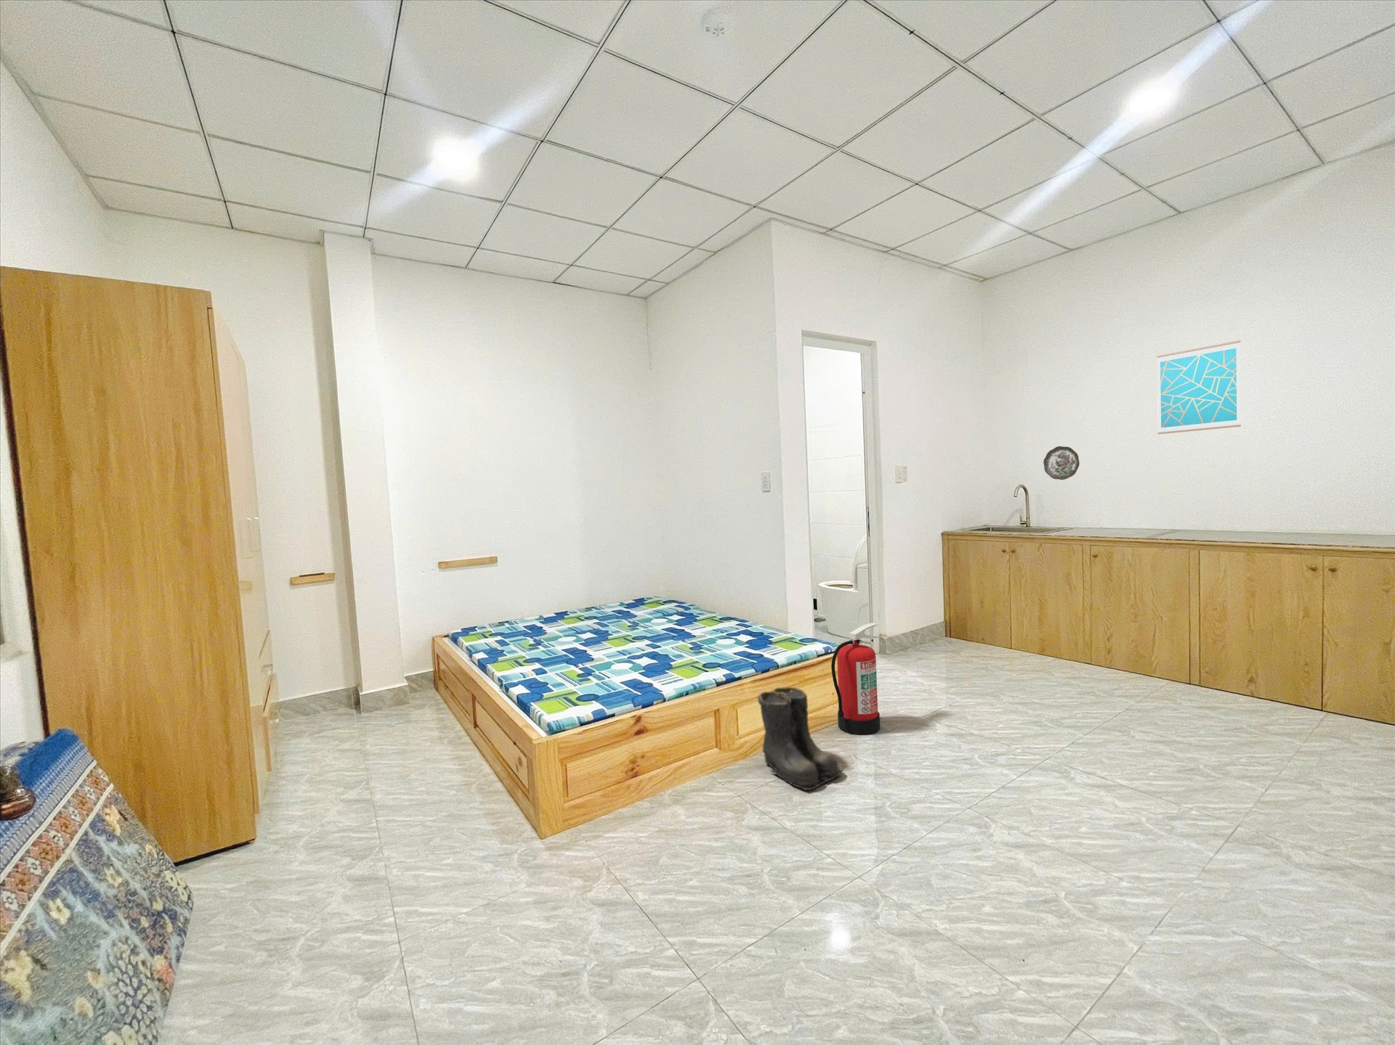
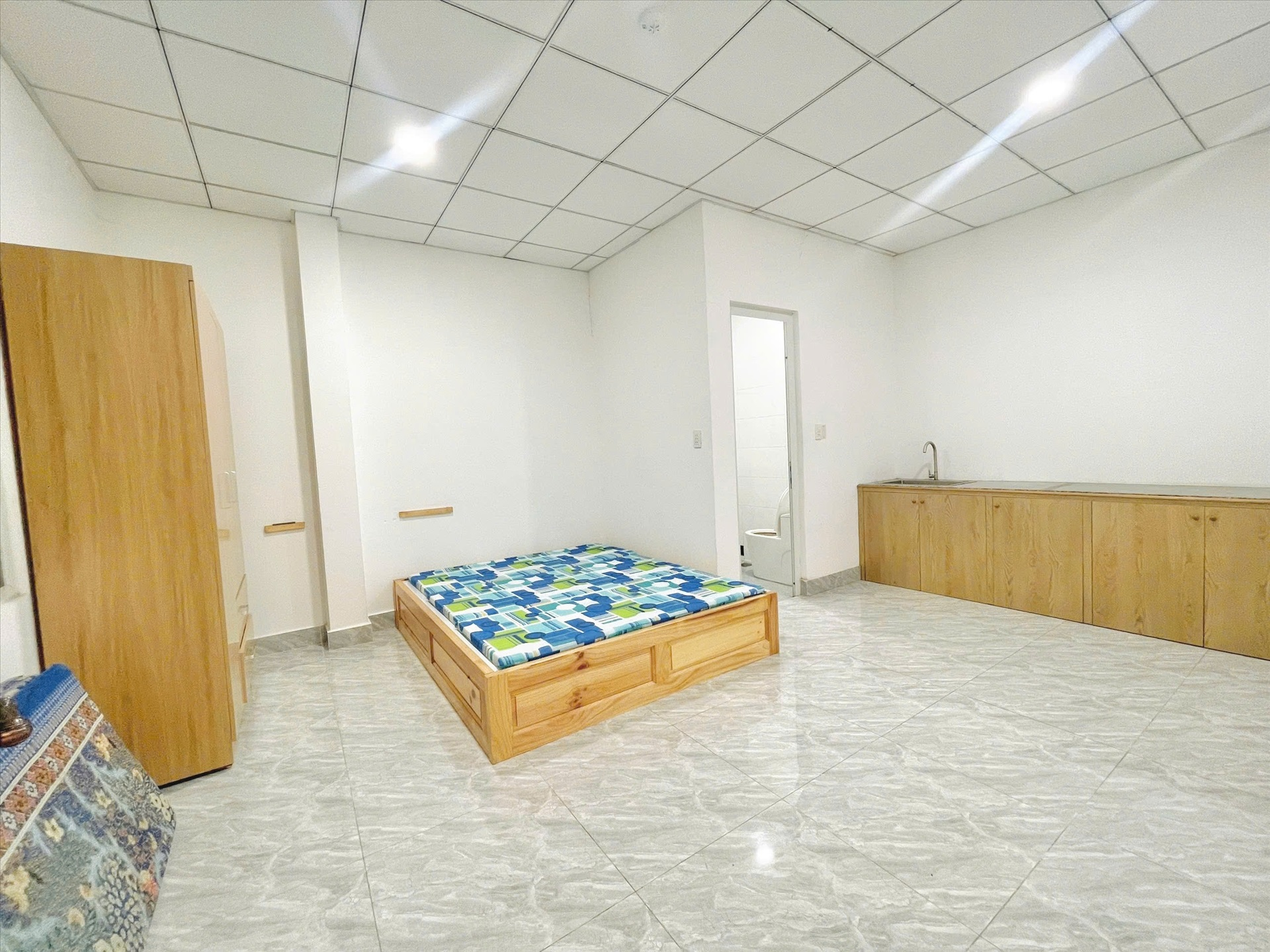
- fire extinguisher (858, 677)
- boots (796, 733)
- wall art (1196, 390)
- decorative plate (1061, 463)
